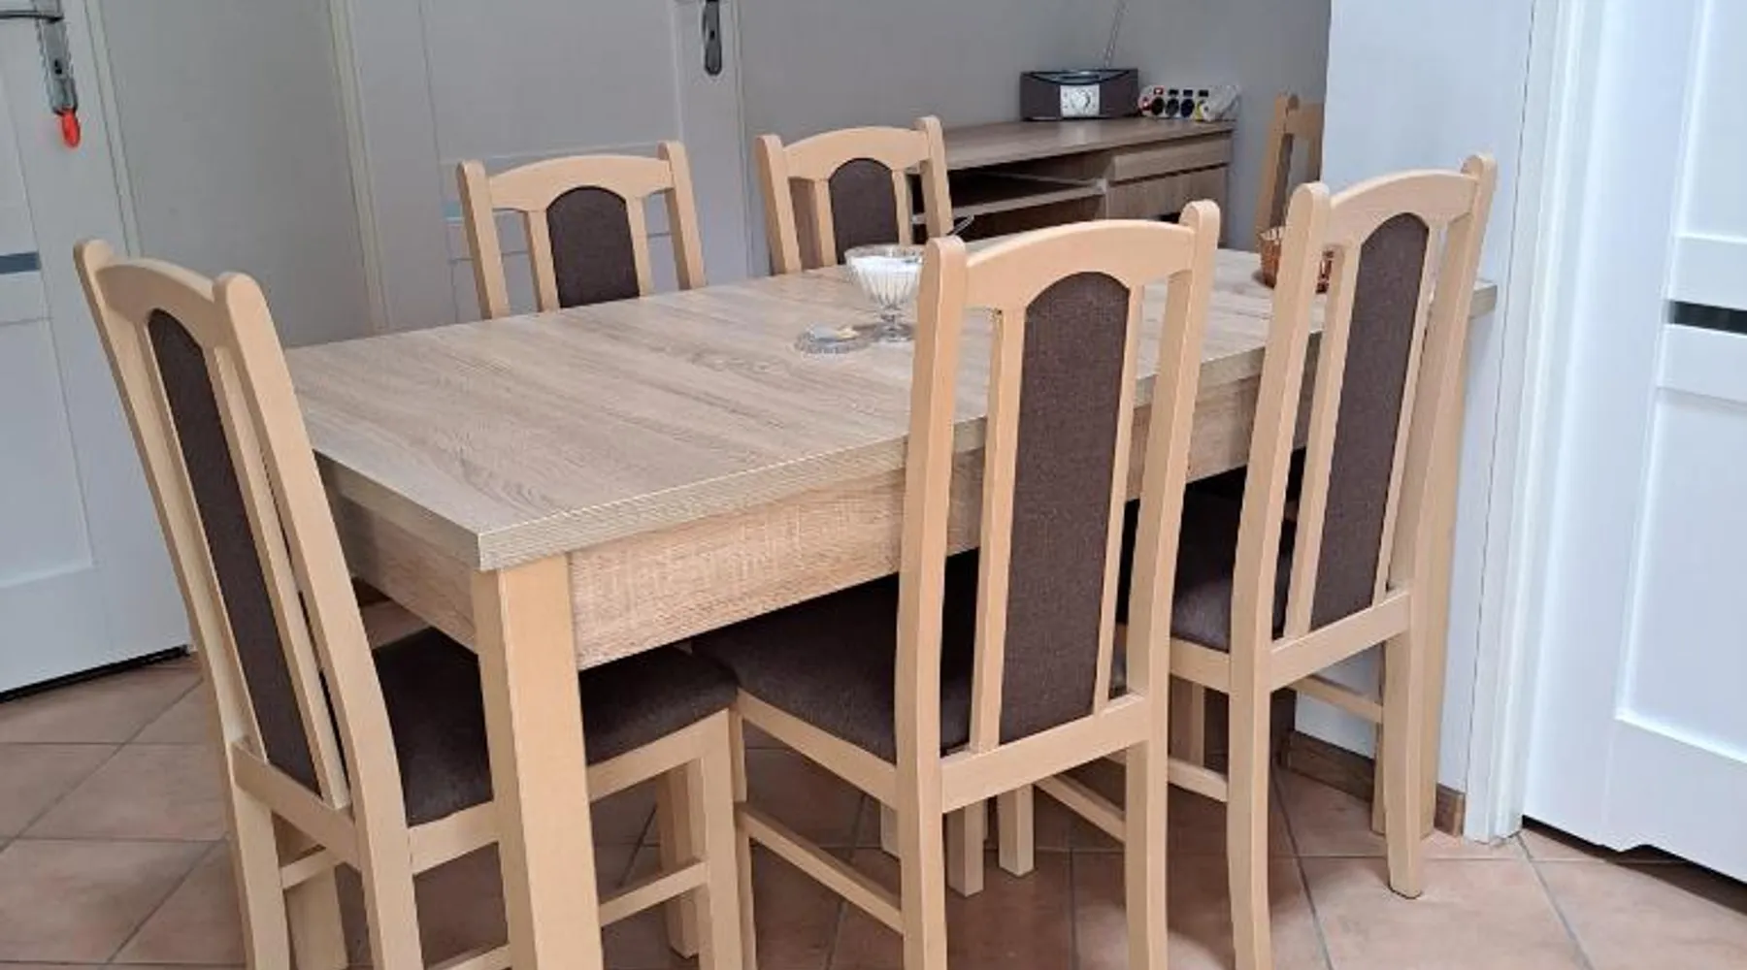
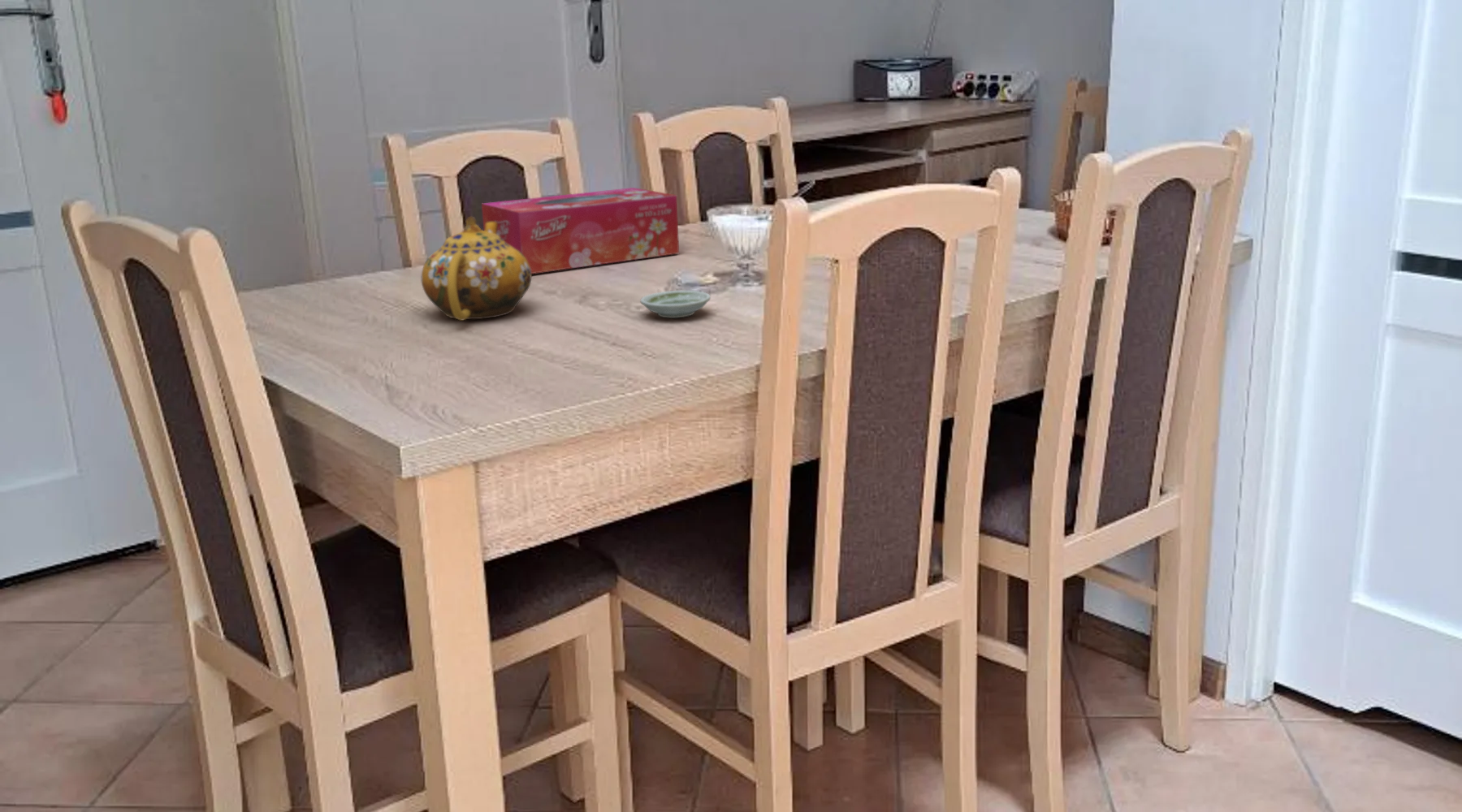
+ saucer (675, 305)
+ teapot (475, 264)
+ tissue box (582, 228)
